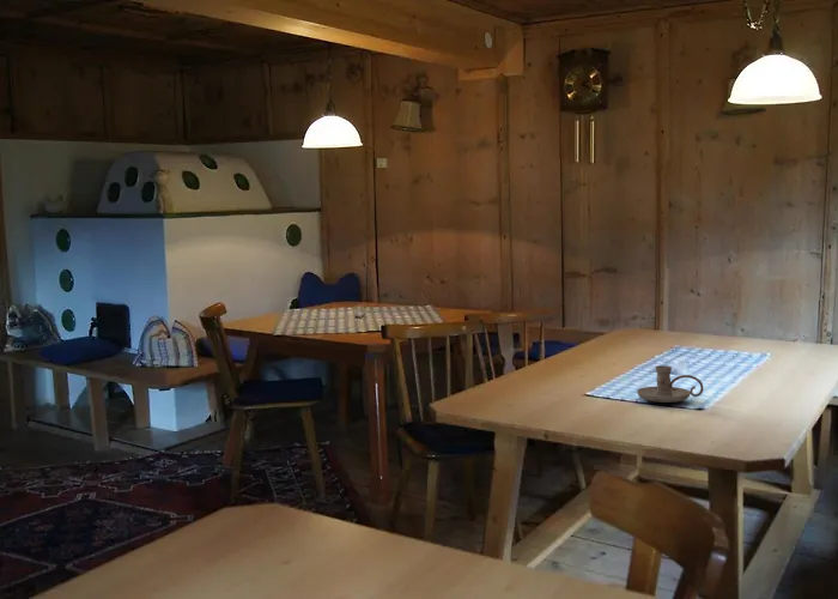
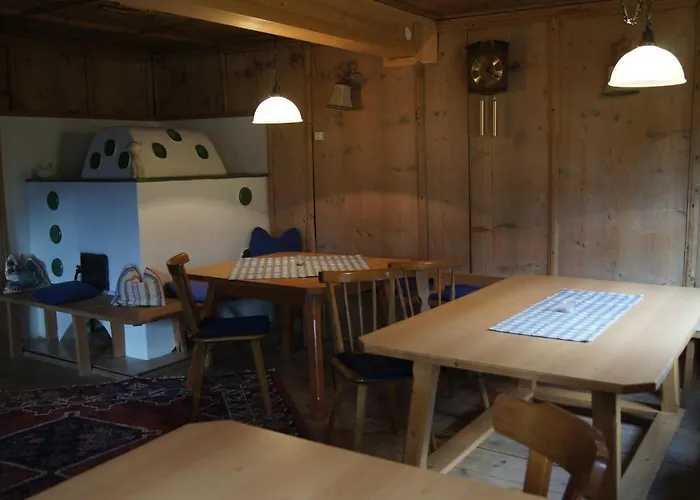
- candle holder (669, 383)
